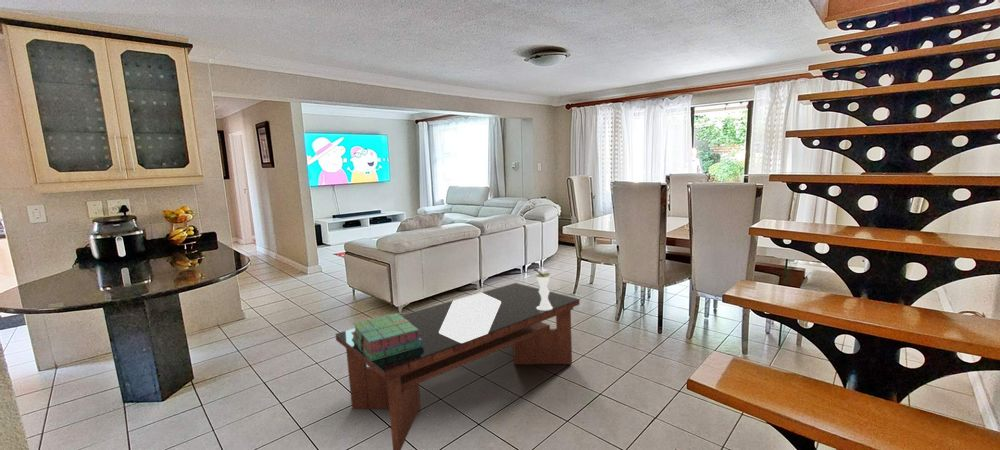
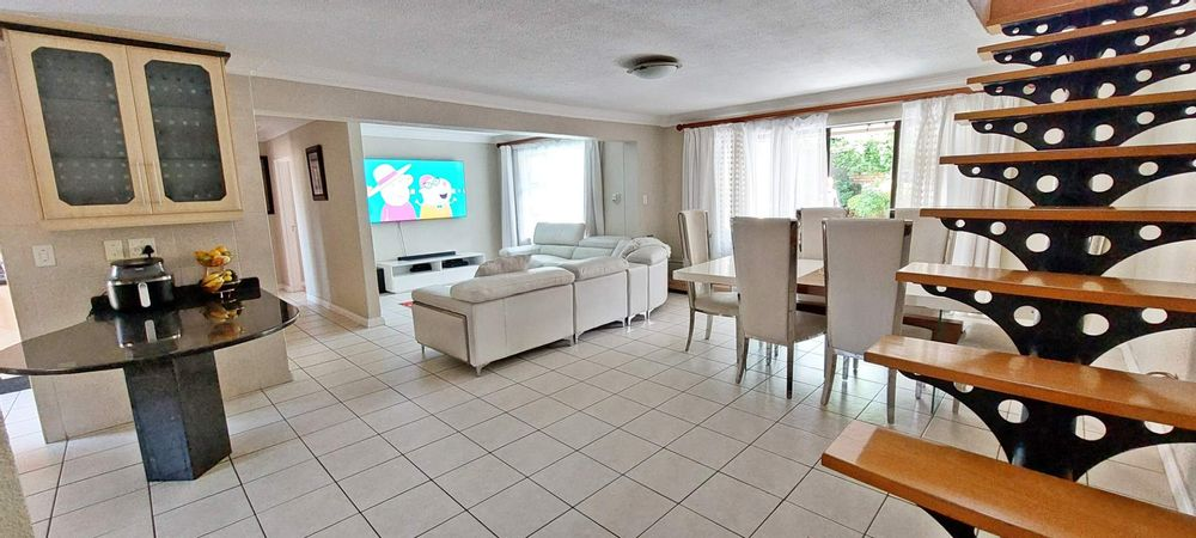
- coffee table (469, 349)
- stack of books (385, 334)
- vase (543, 287)
